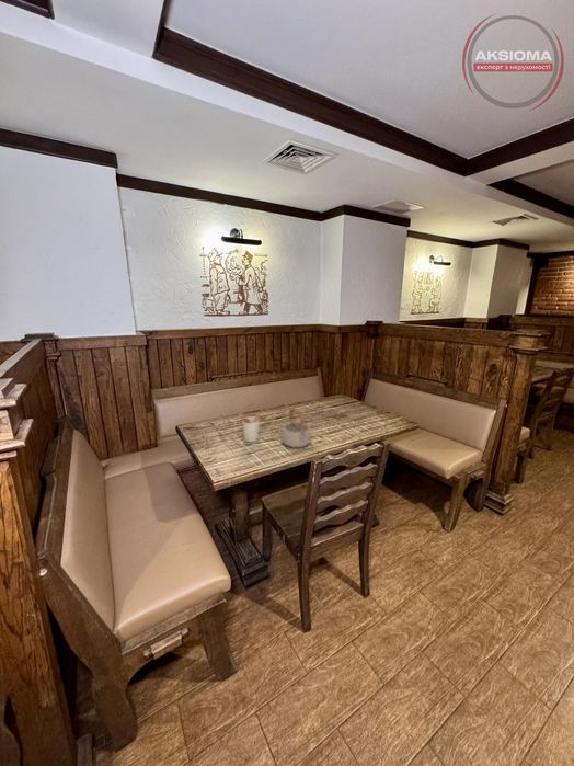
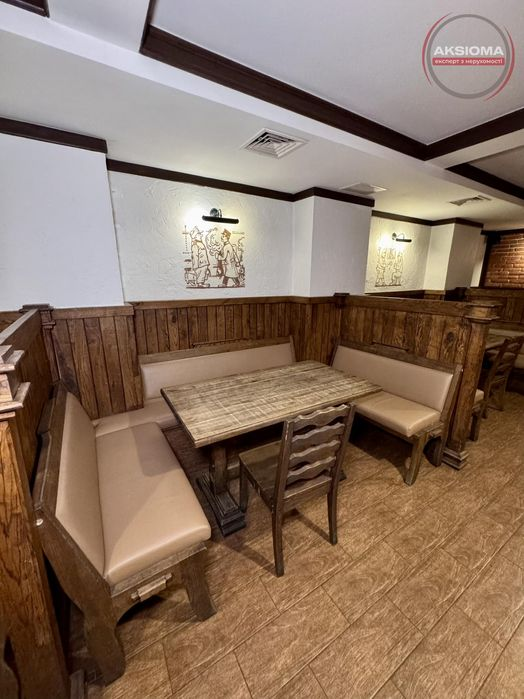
- teapot (297, 427)
- utensil holder (249, 426)
